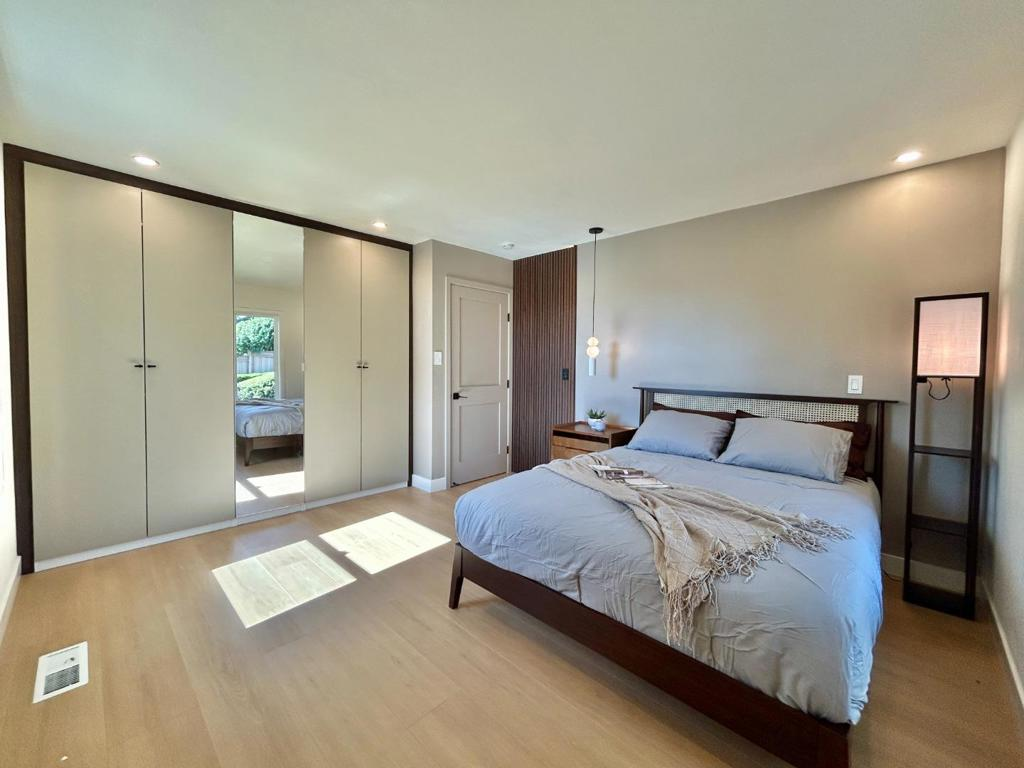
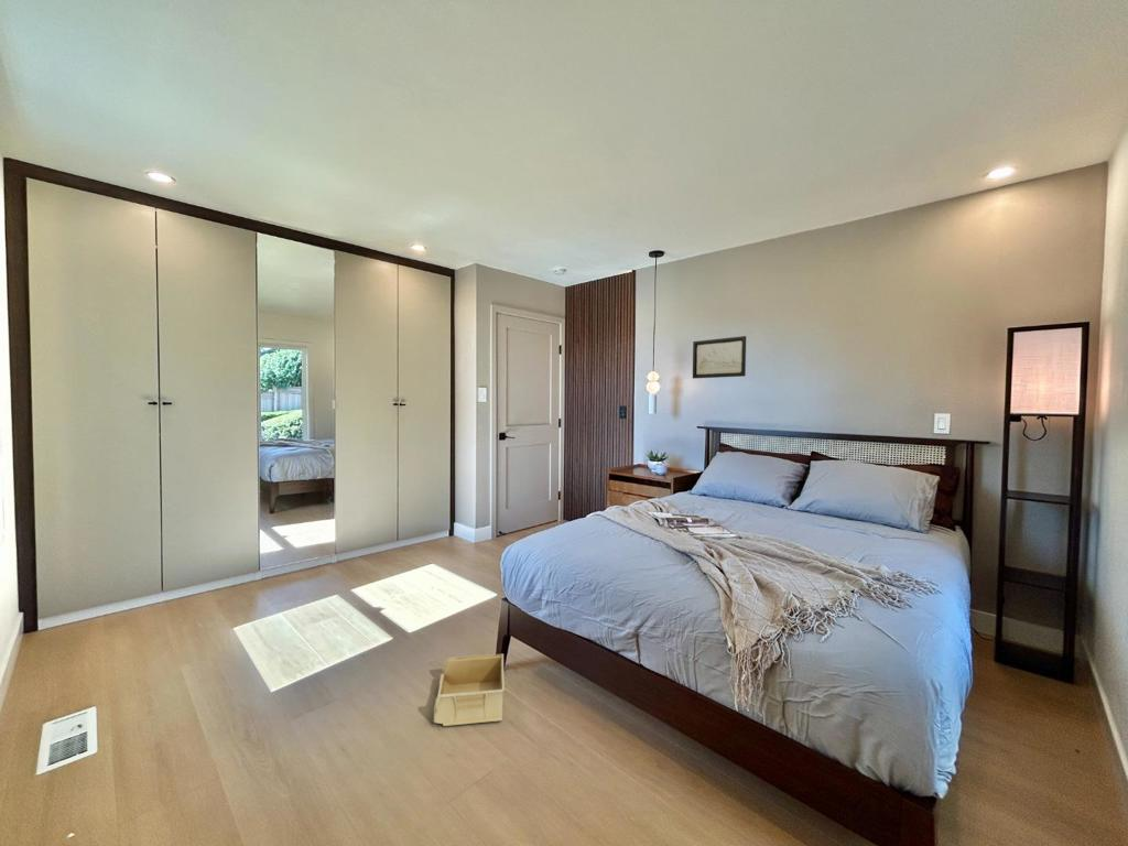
+ wall art (718, 358)
+ storage bin (470, 687)
